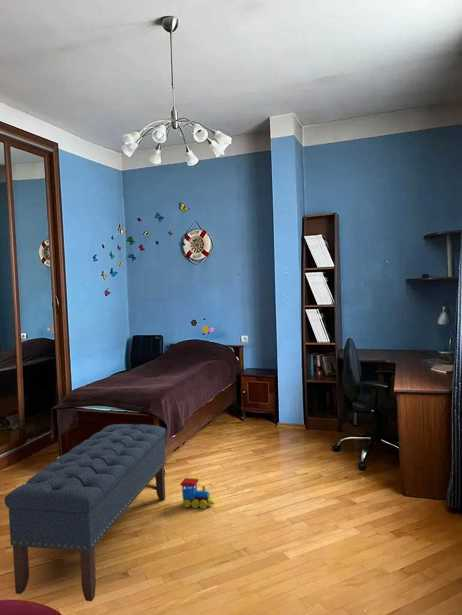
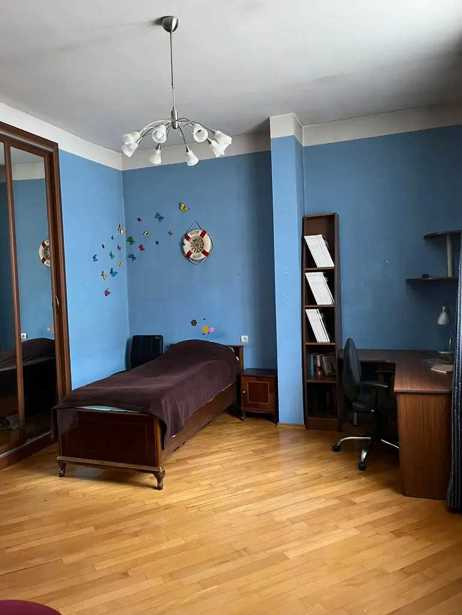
- toy train (198, 493)
- bench (101, 494)
